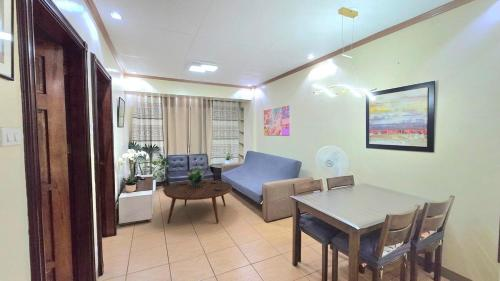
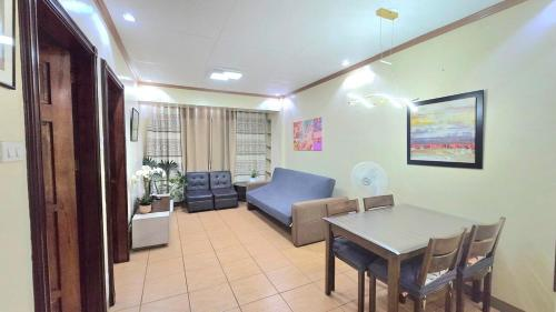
- coffee table (199, 199)
- decorative globe (195, 176)
